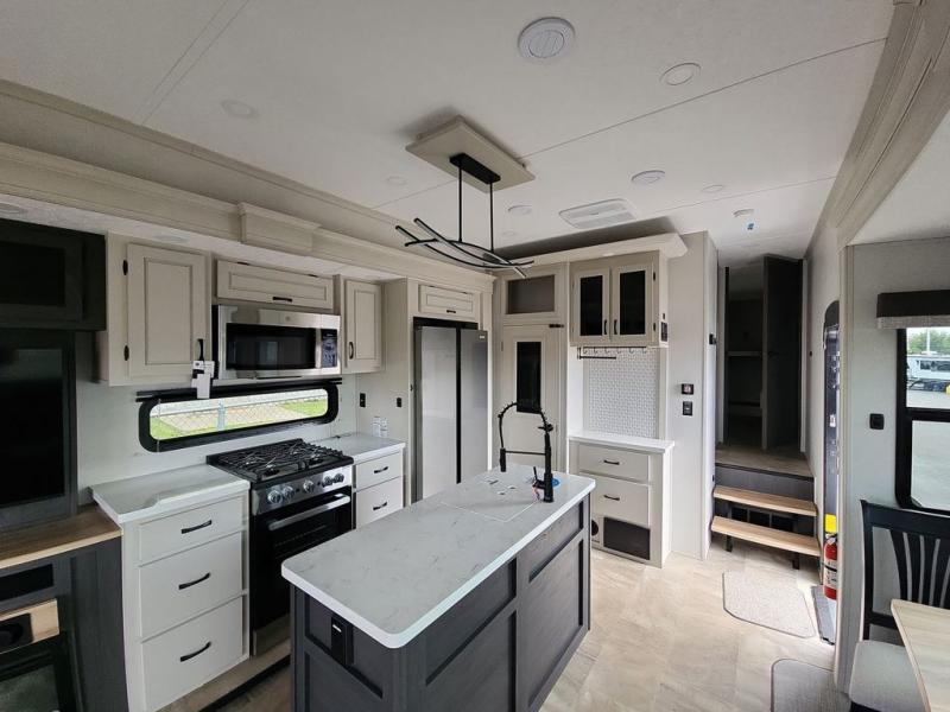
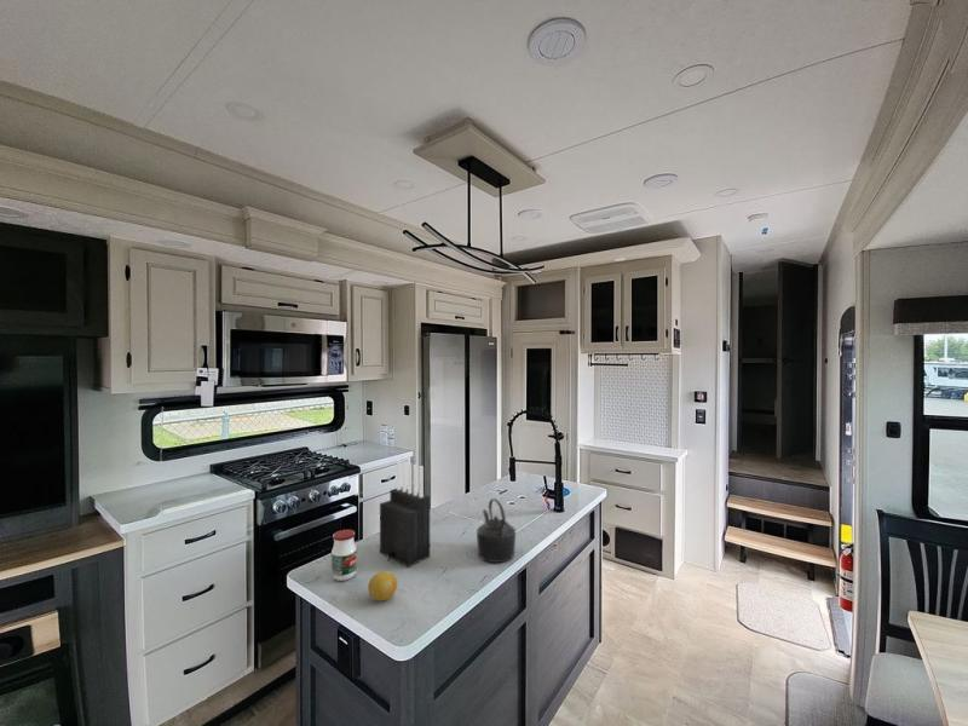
+ knife block (402, 509)
+ jar (344, 554)
+ fruit (382, 586)
+ kettle (492, 523)
